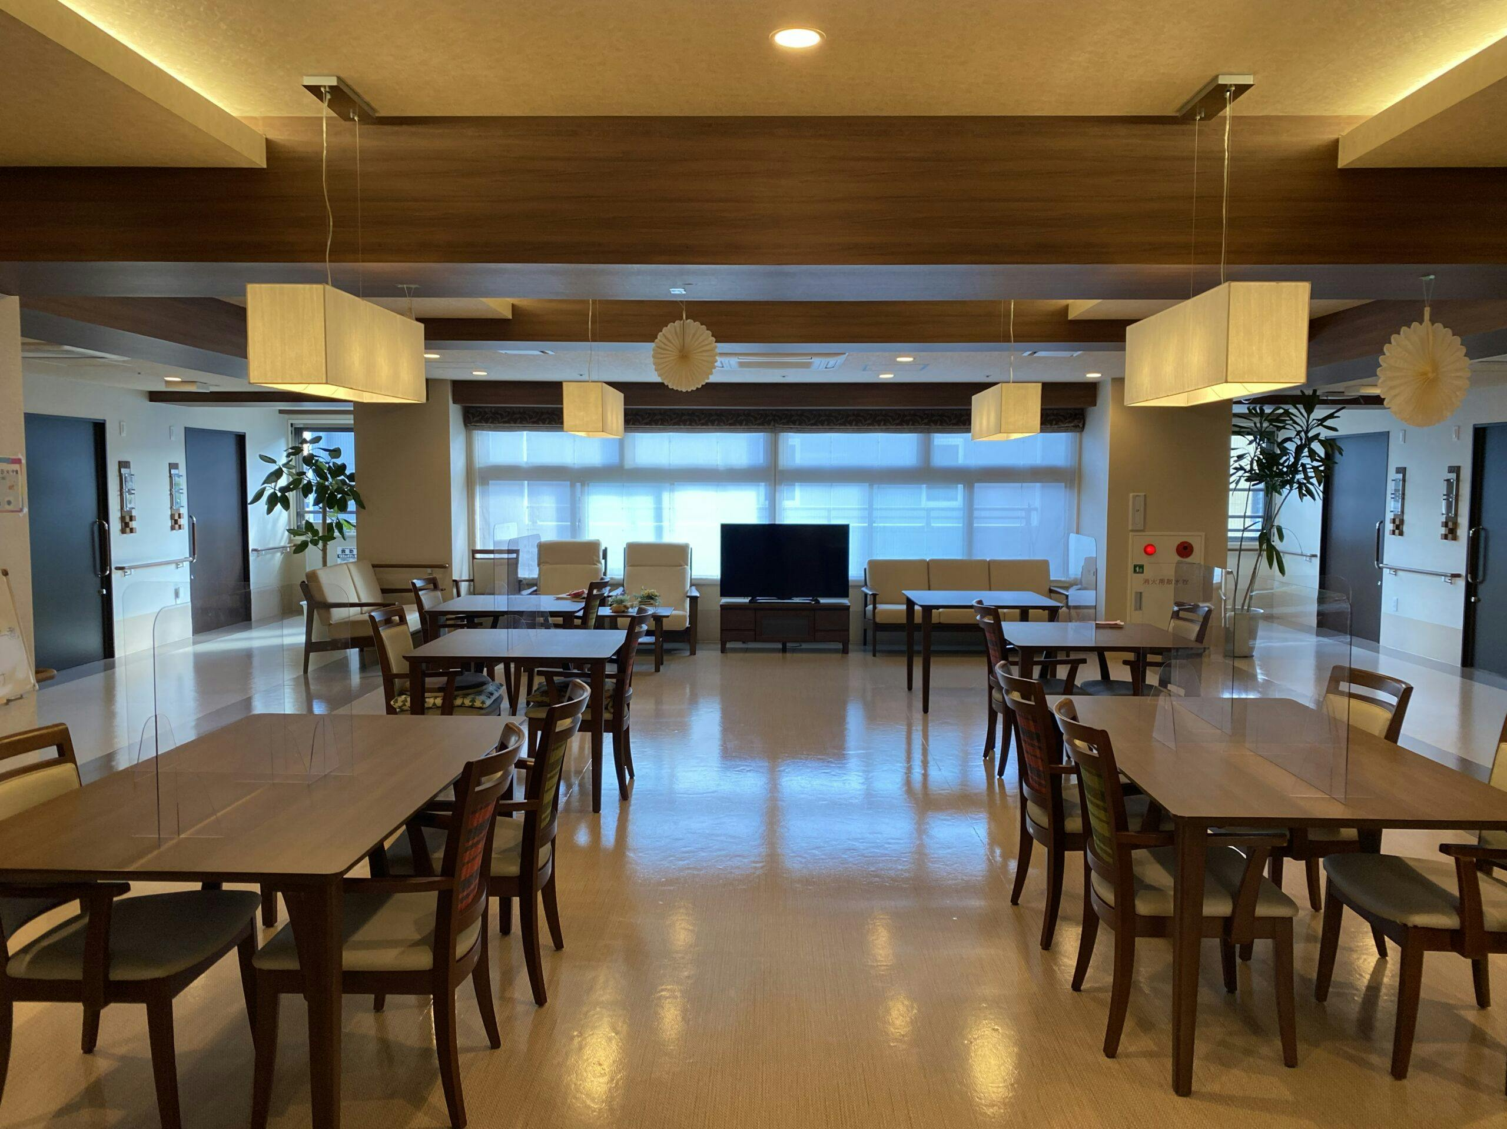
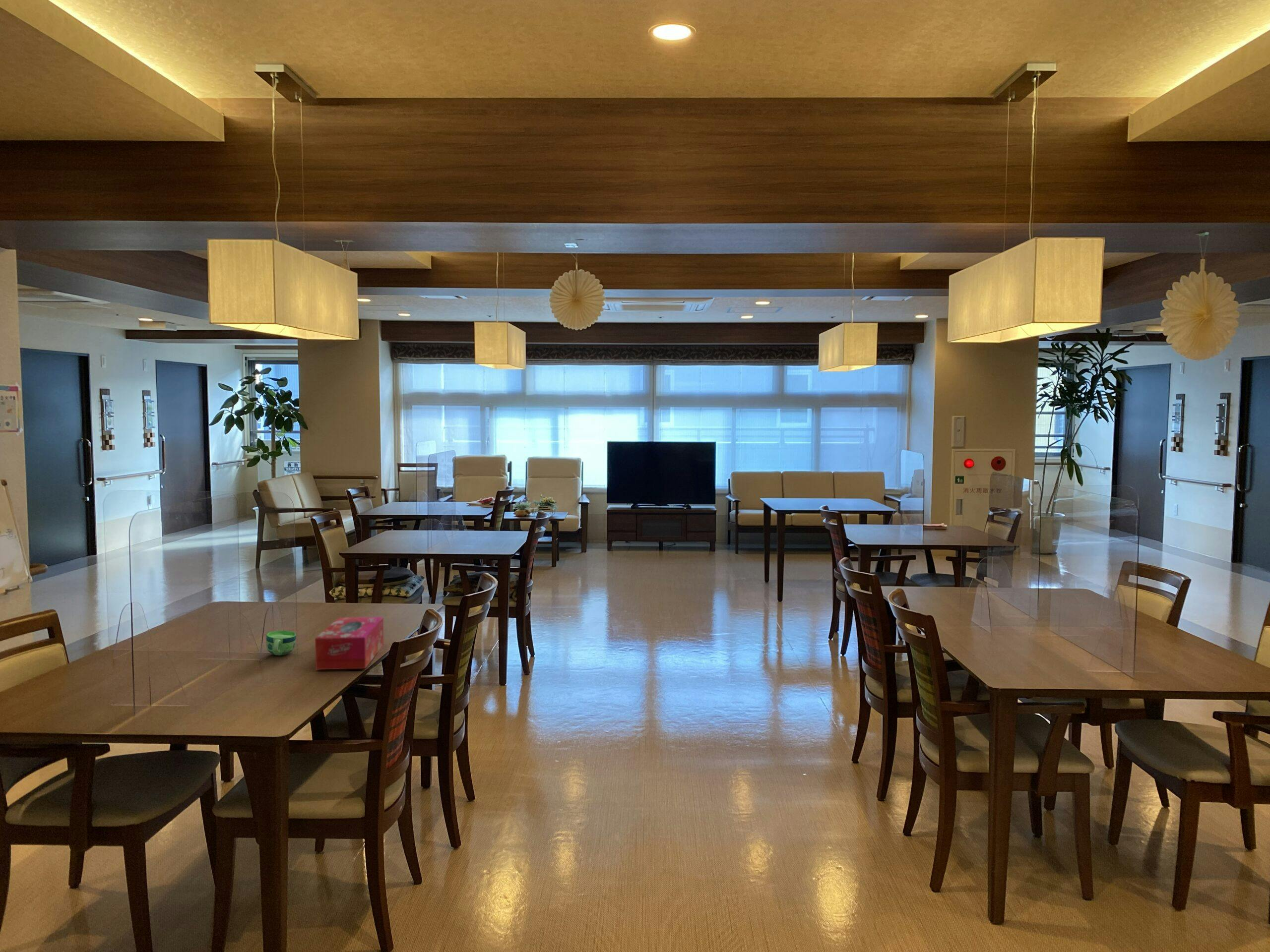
+ cup (281, 644)
+ tissue box (351, 642)
